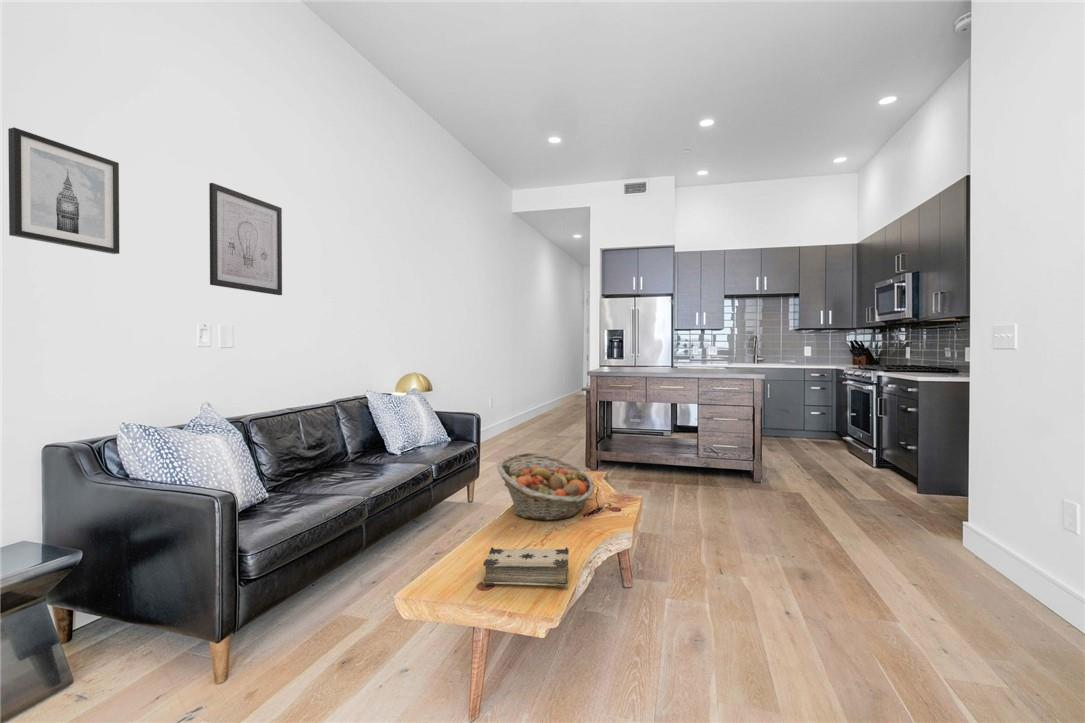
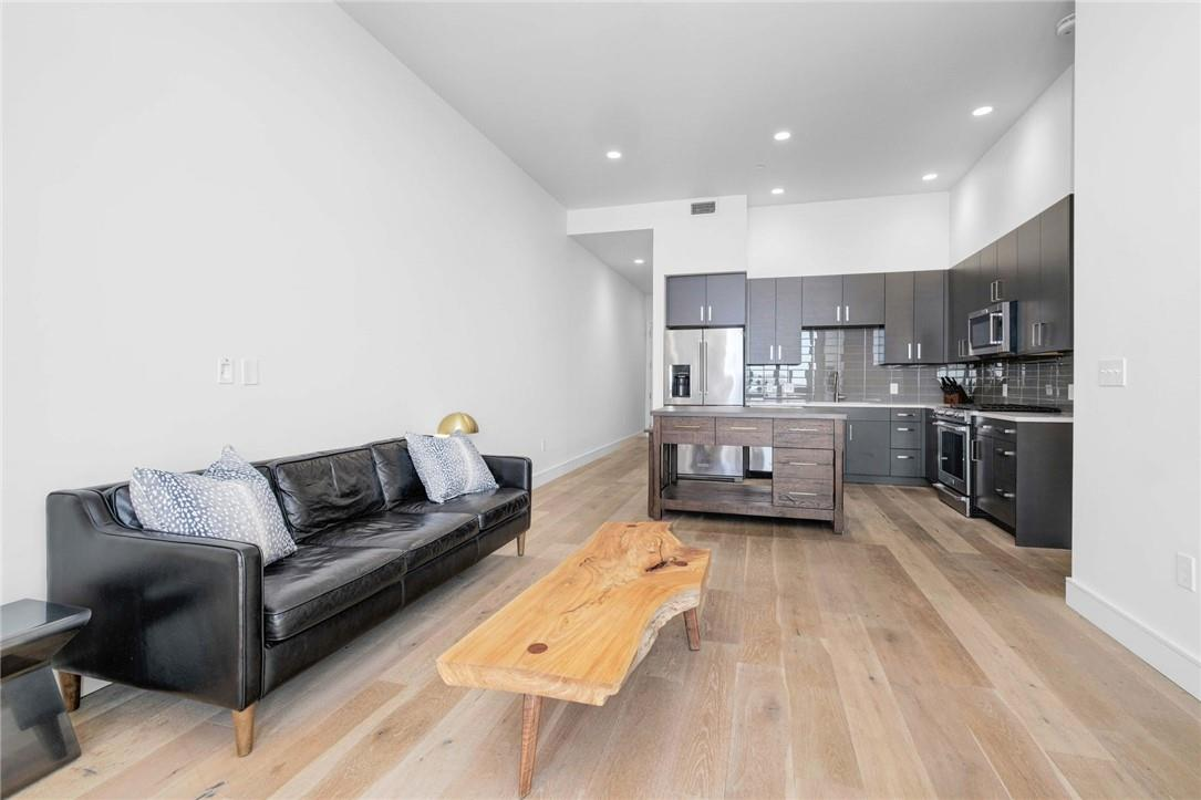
- wall art (248, 243)
- wall art (68, 196)
- fruit basket (546, 483)
- book (527, 564)
